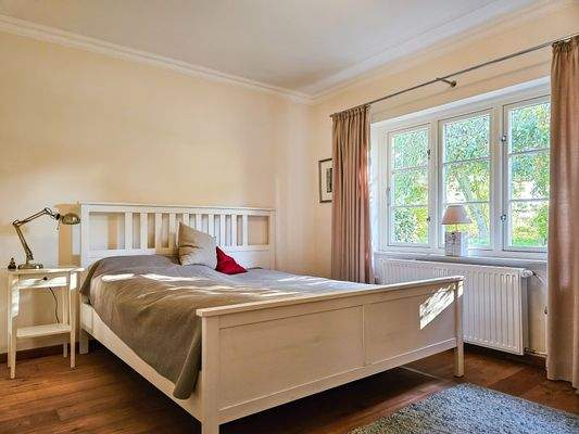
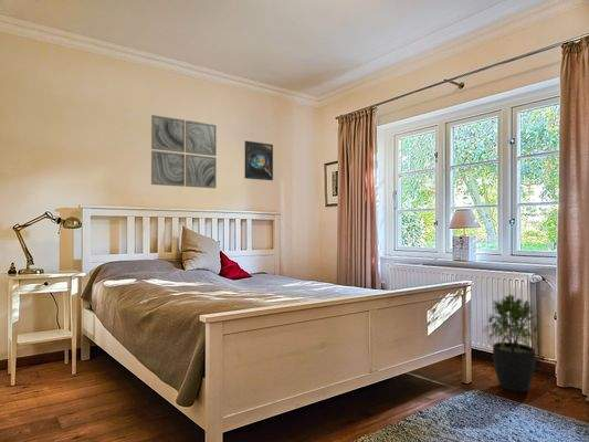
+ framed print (259, 160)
+ potted plant (511, 338)
+ wall art (183, 154)
